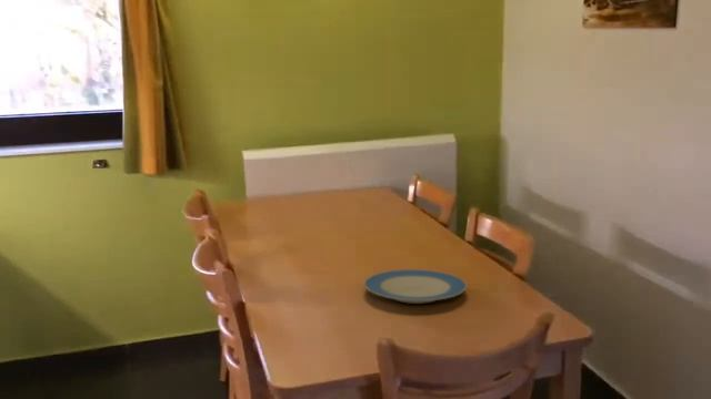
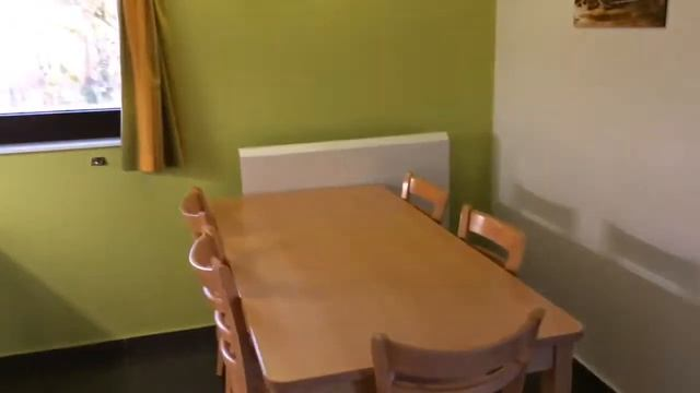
- plate (414, 289)
